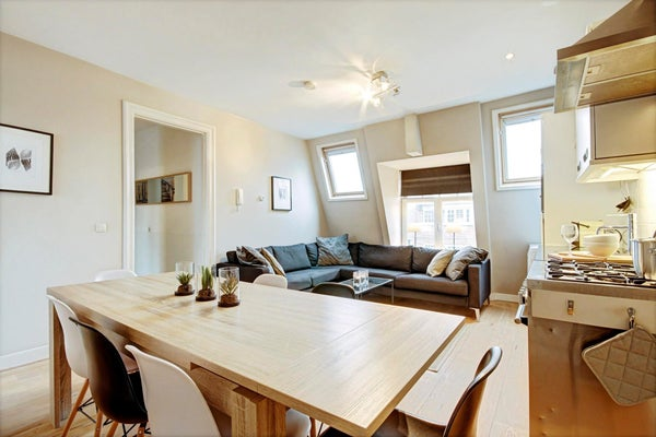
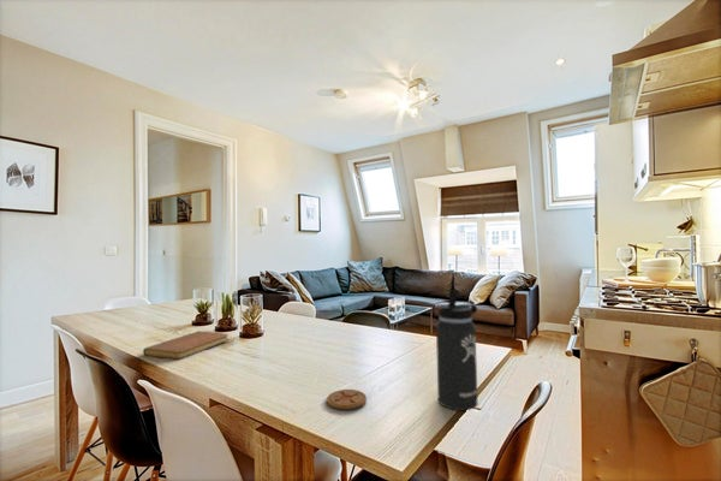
+ thermos bottle (459, 344)
+ notebook (189, 343)
+ coaster (346, 398)
